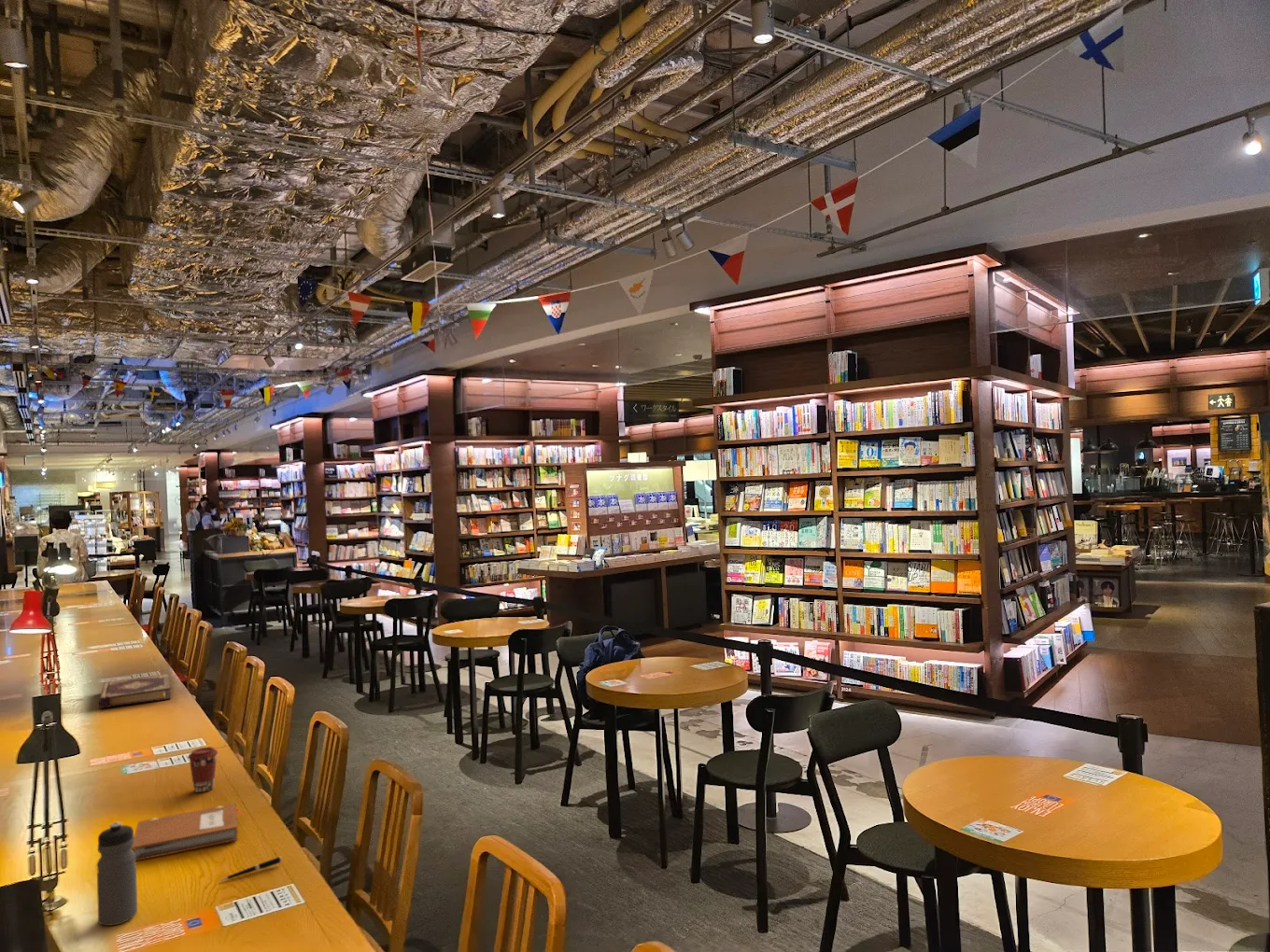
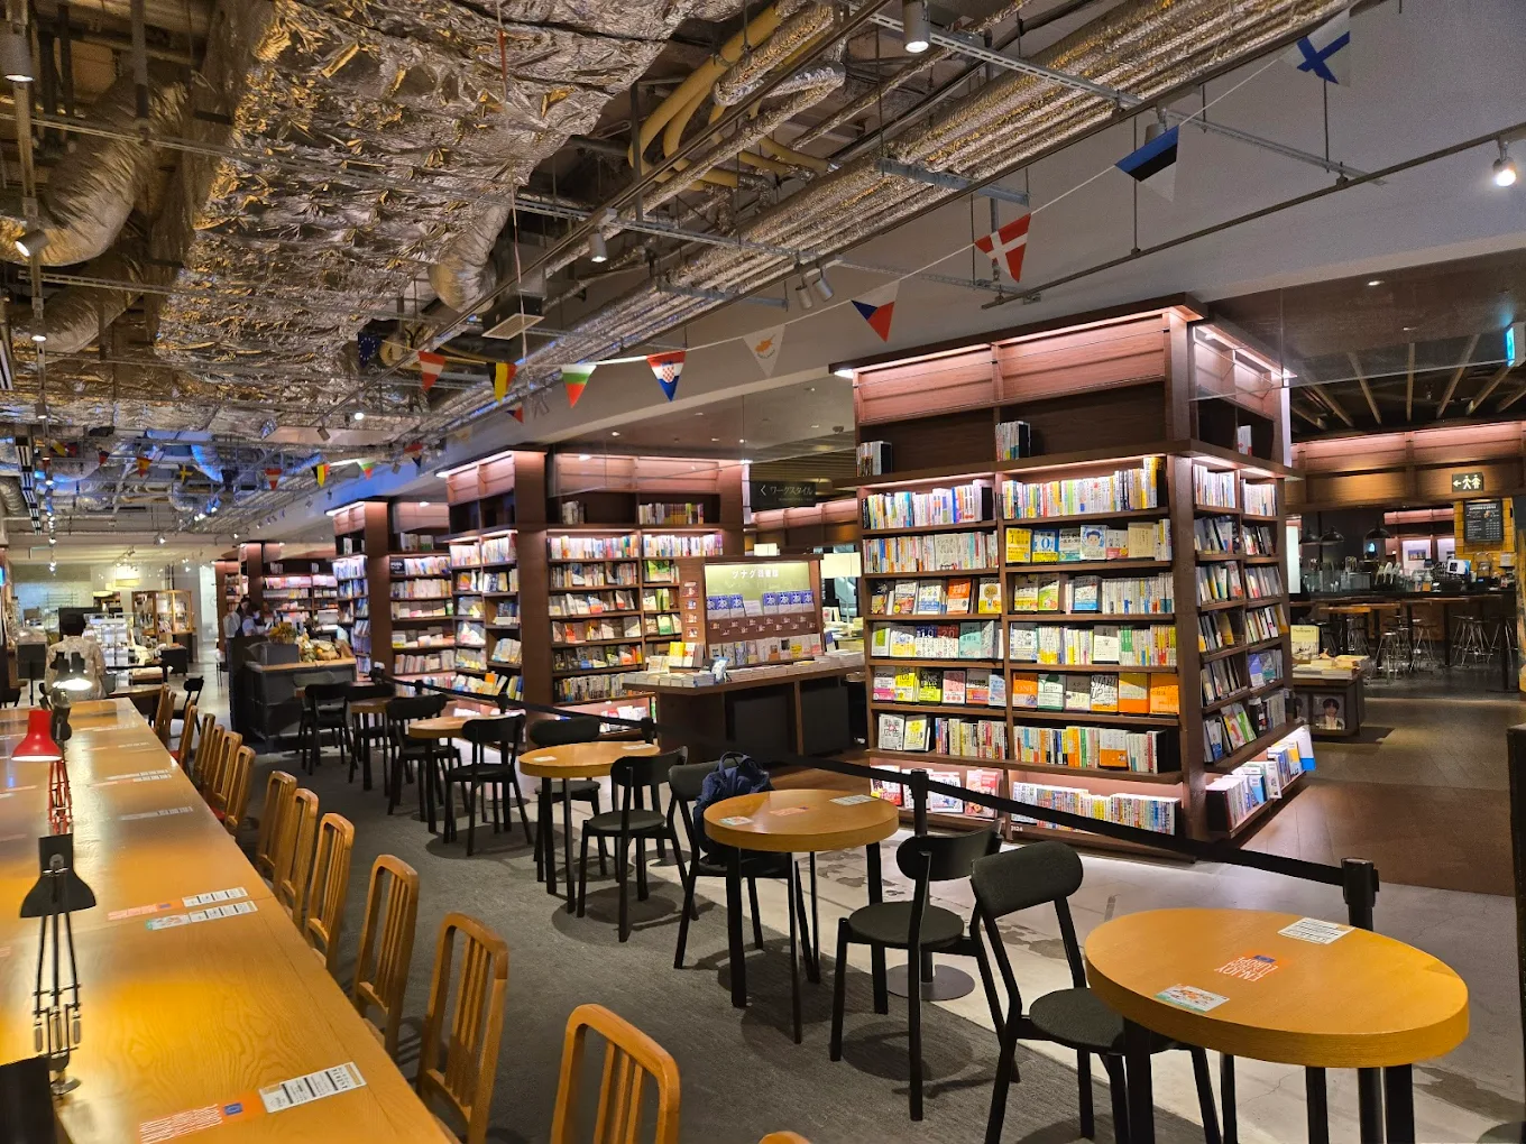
- book (135, 690)
- pen (250, 869)
- water bottle (117, 870)
- notebook (190, 829)
- coffee cup (203, 769)
